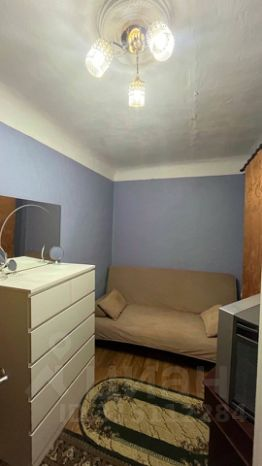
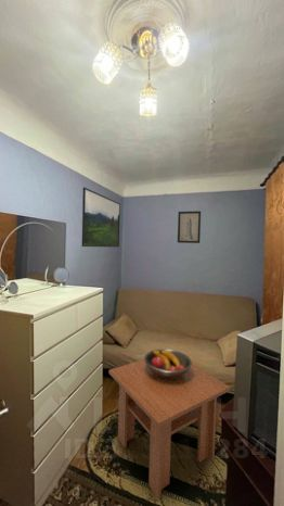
+ fruit bowl (167, 364)
+ wall art (189, 227)
+ coffee table (165, 413)
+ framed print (103, 222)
